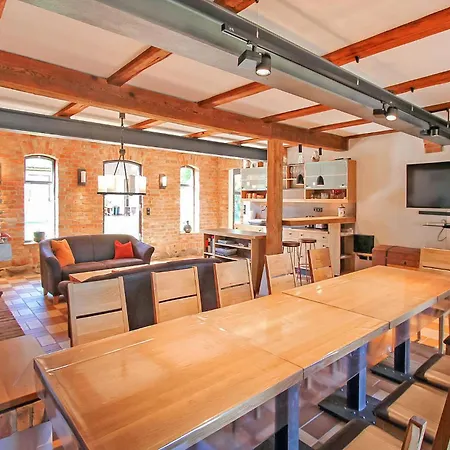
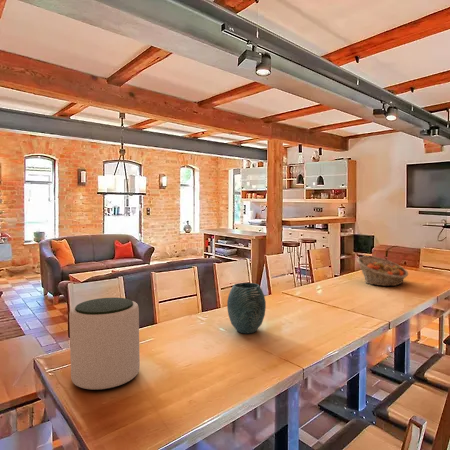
+ fruit basket (381, 270)
+ plant pot (105, 340)
+ vase (246, 307)
